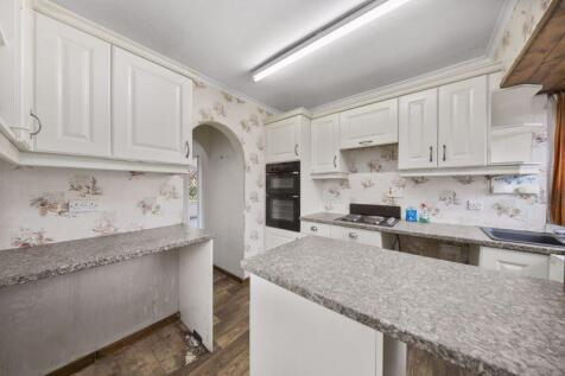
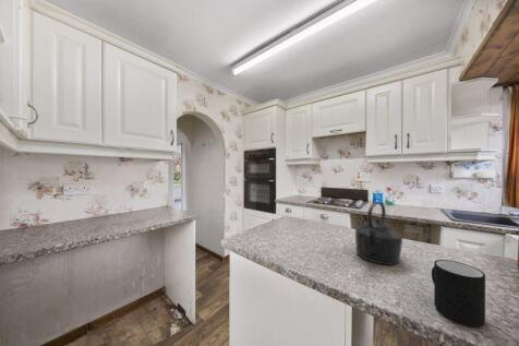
+ kettle (373, 230)
+ mug (450, 285)
